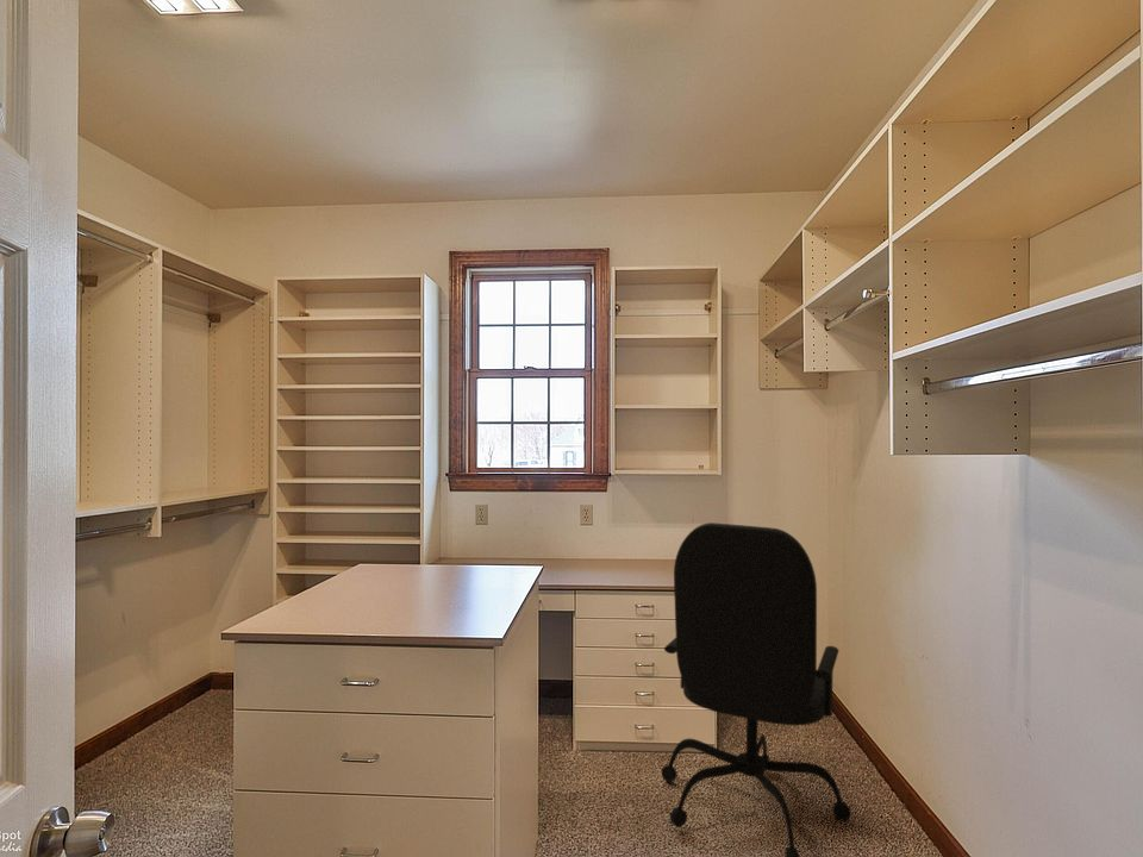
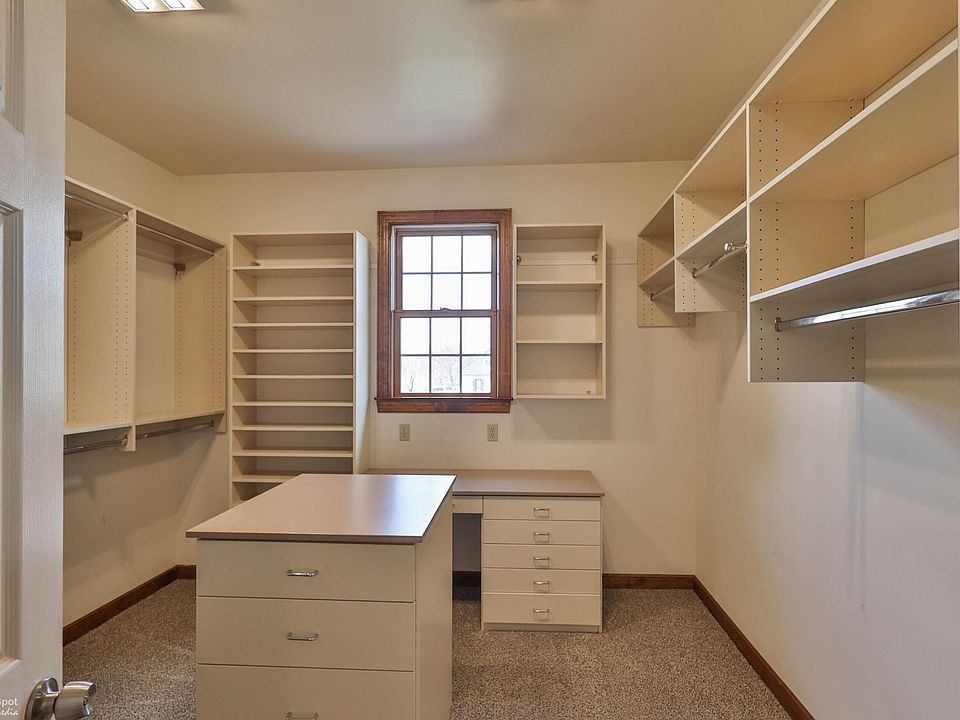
- office chair (748, 661)
